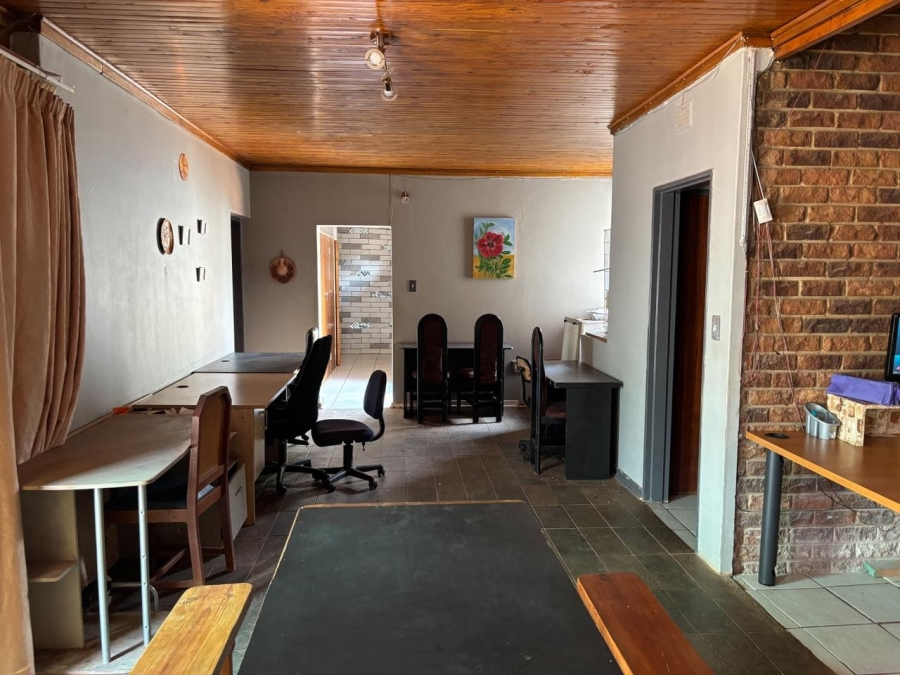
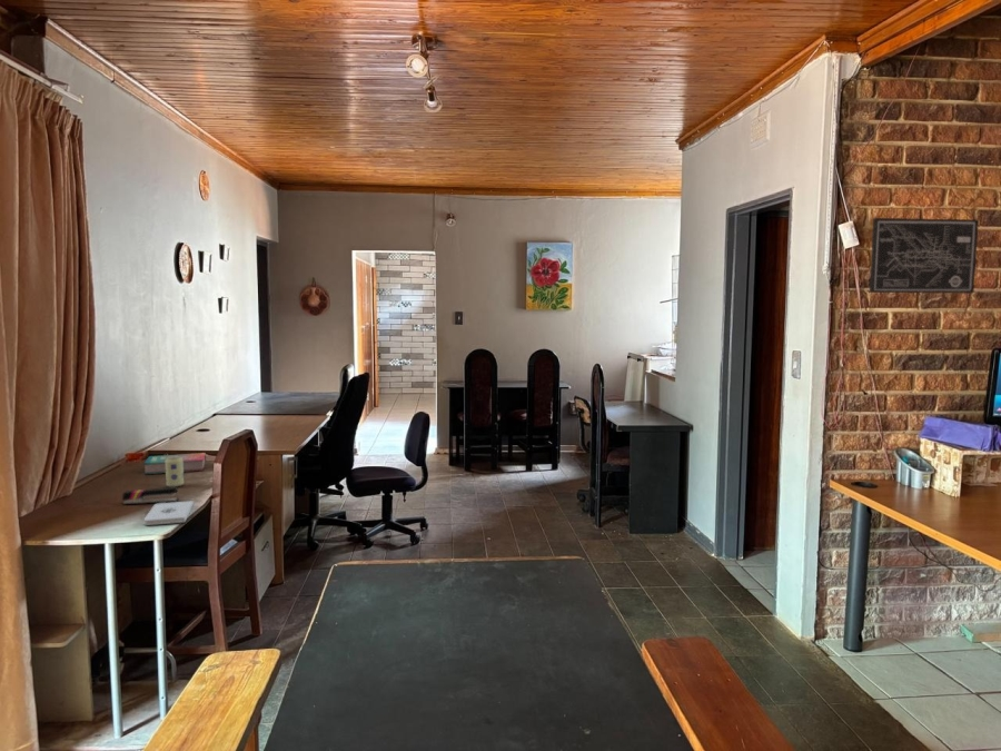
+ beverage can (174, 471)
+ stapler (150, 495)
+ book (182, 461)
+ notepad (169, 512)
+ wall art (923, 256)
